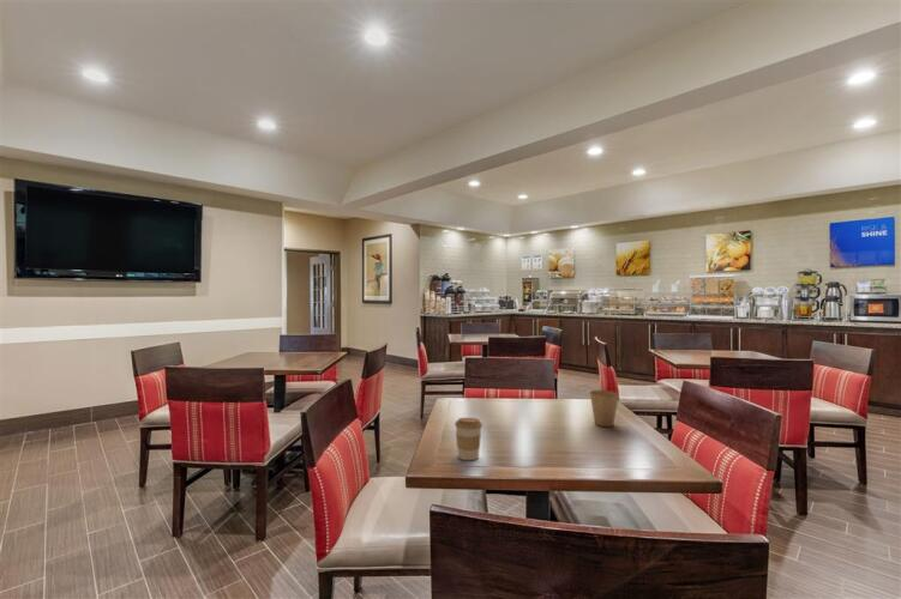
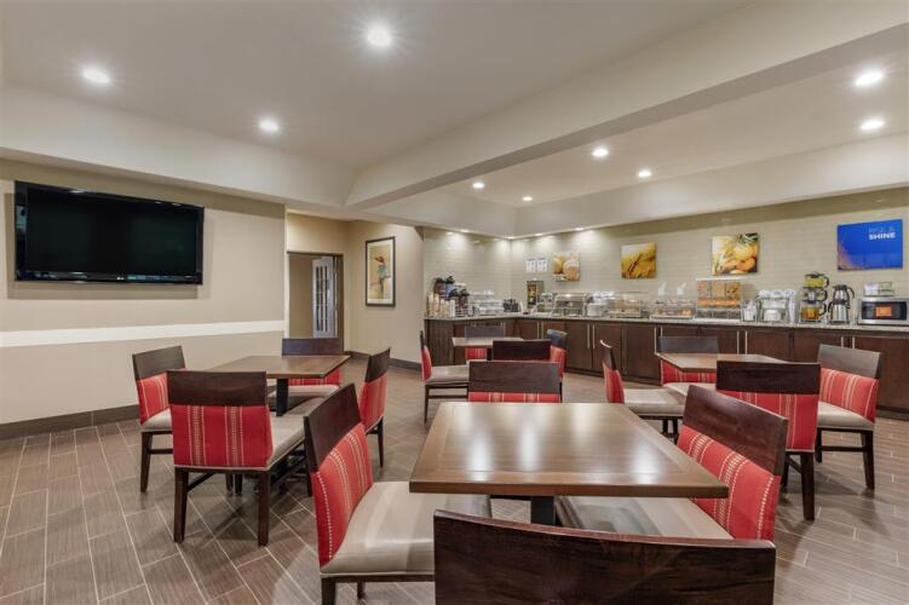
- coffee cup (468, 437)
- paper cup (603, 409)
